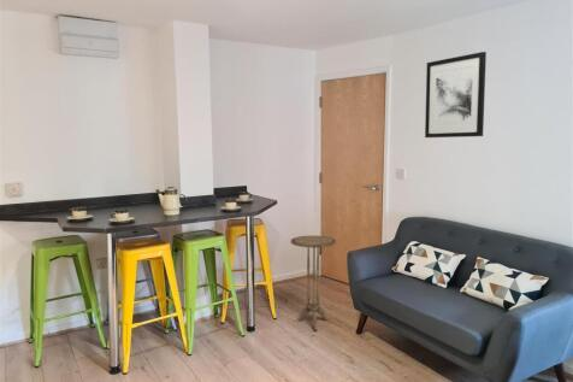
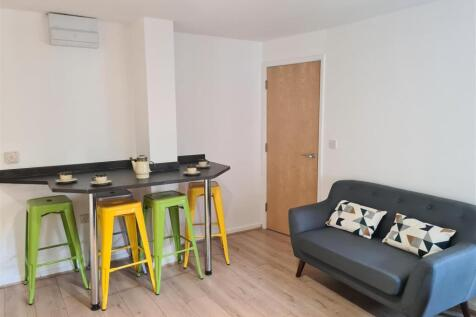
- wall art (453, 98)
- side table (313, 282)
